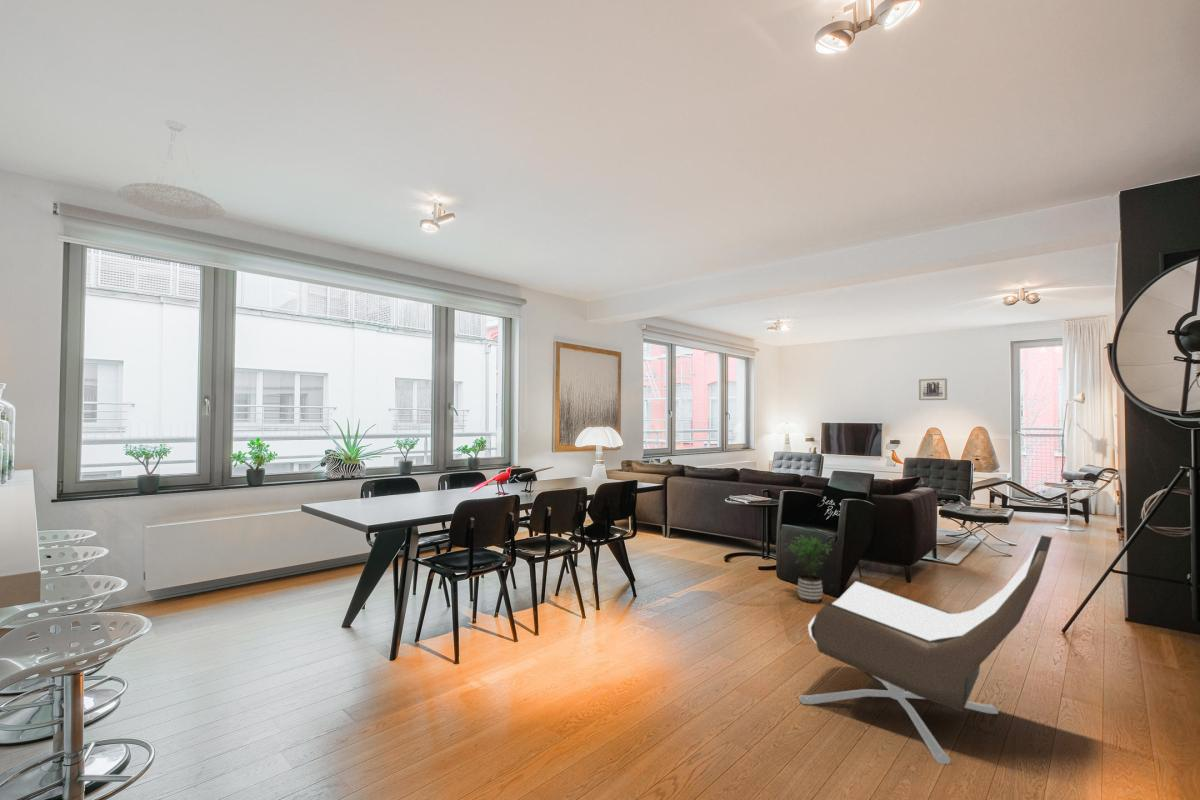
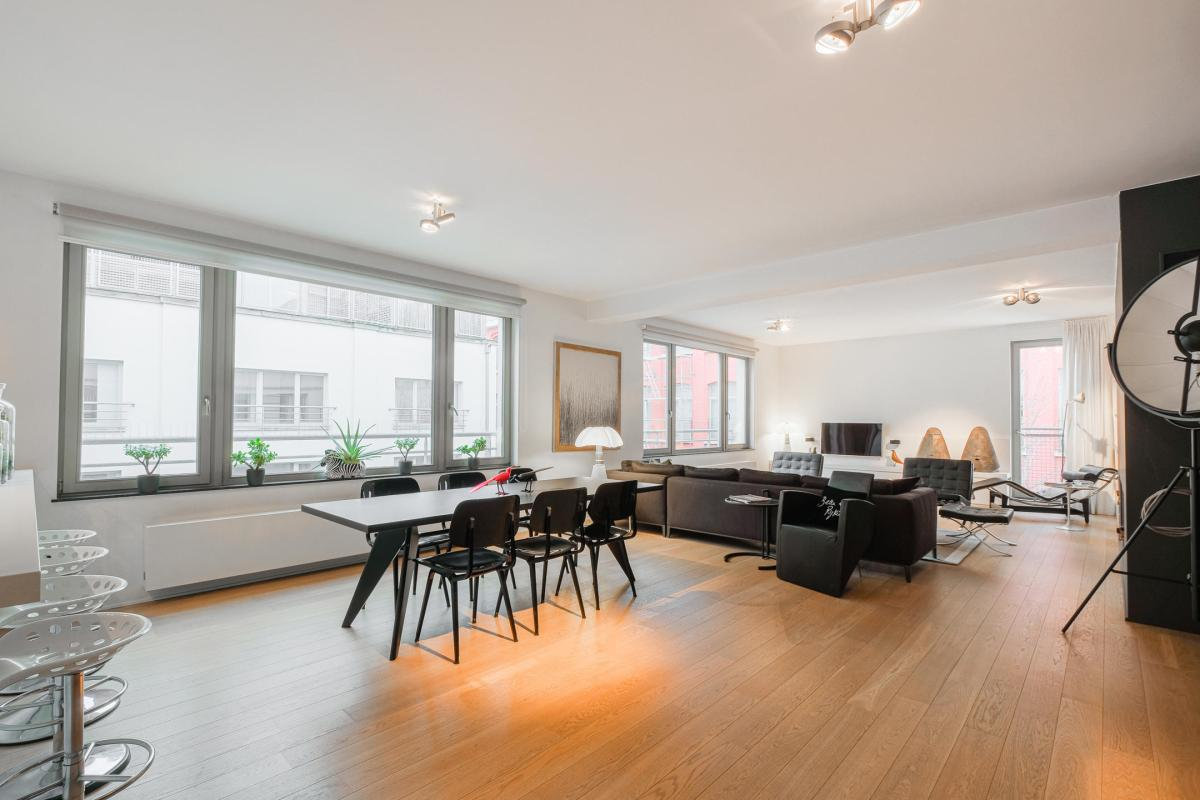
- wall art (932, 389)
- pendant lamp (166, 164)
- lounge chair (911, 618)
- potted plant (807, 567)
